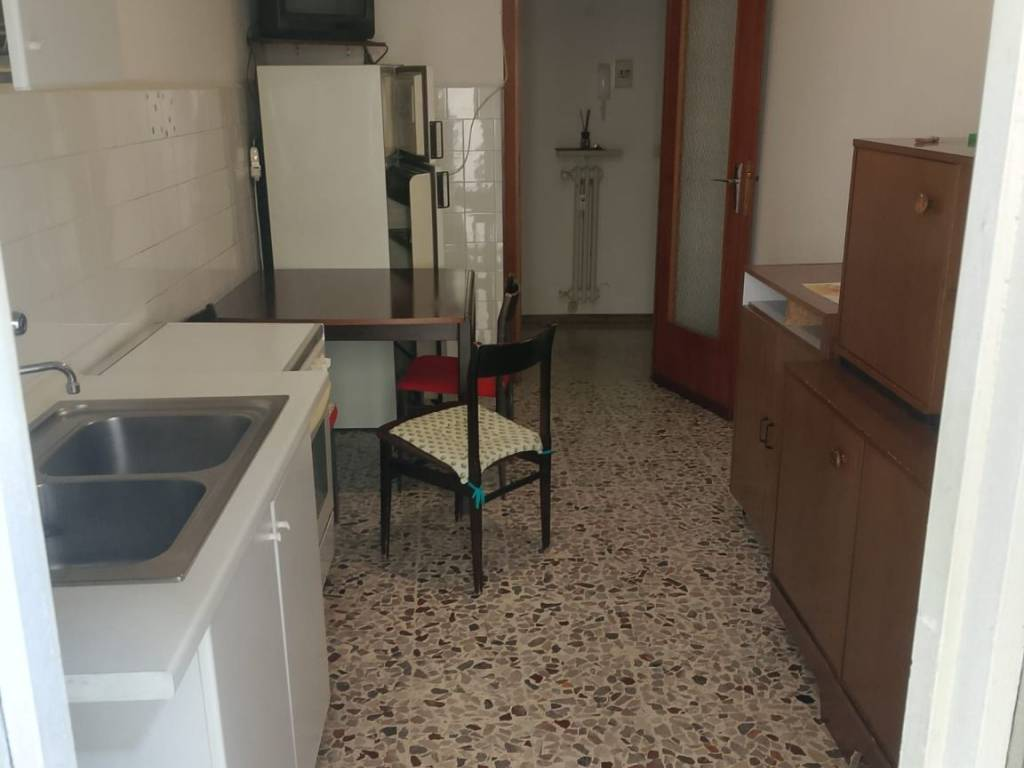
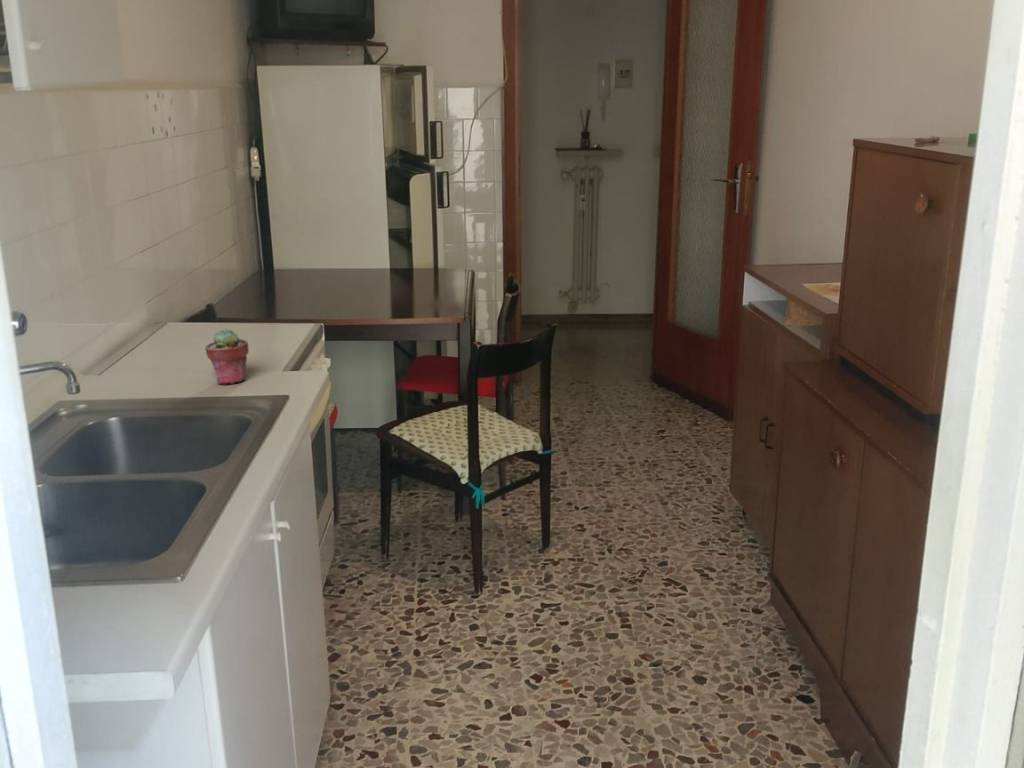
+ potted succulent (228, 354)
